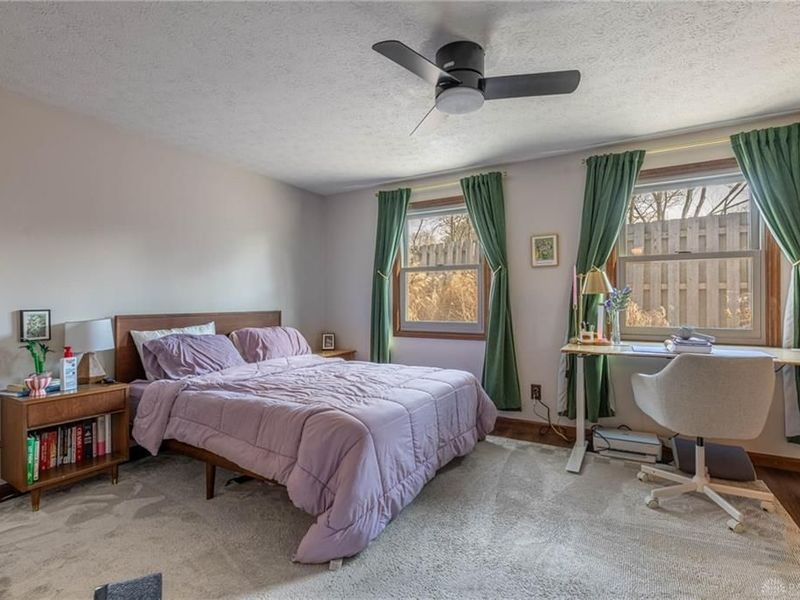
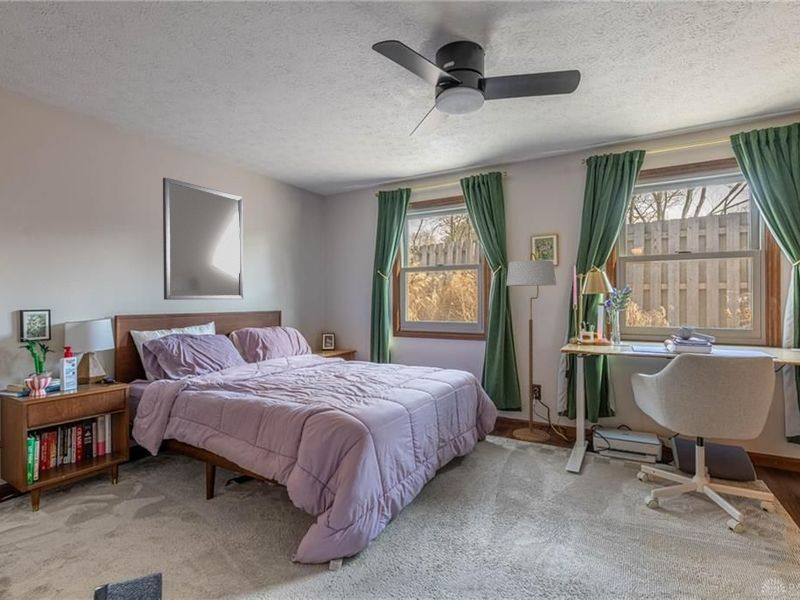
+ home mirror (206, 243)
+ floor lamp (531, 343)
